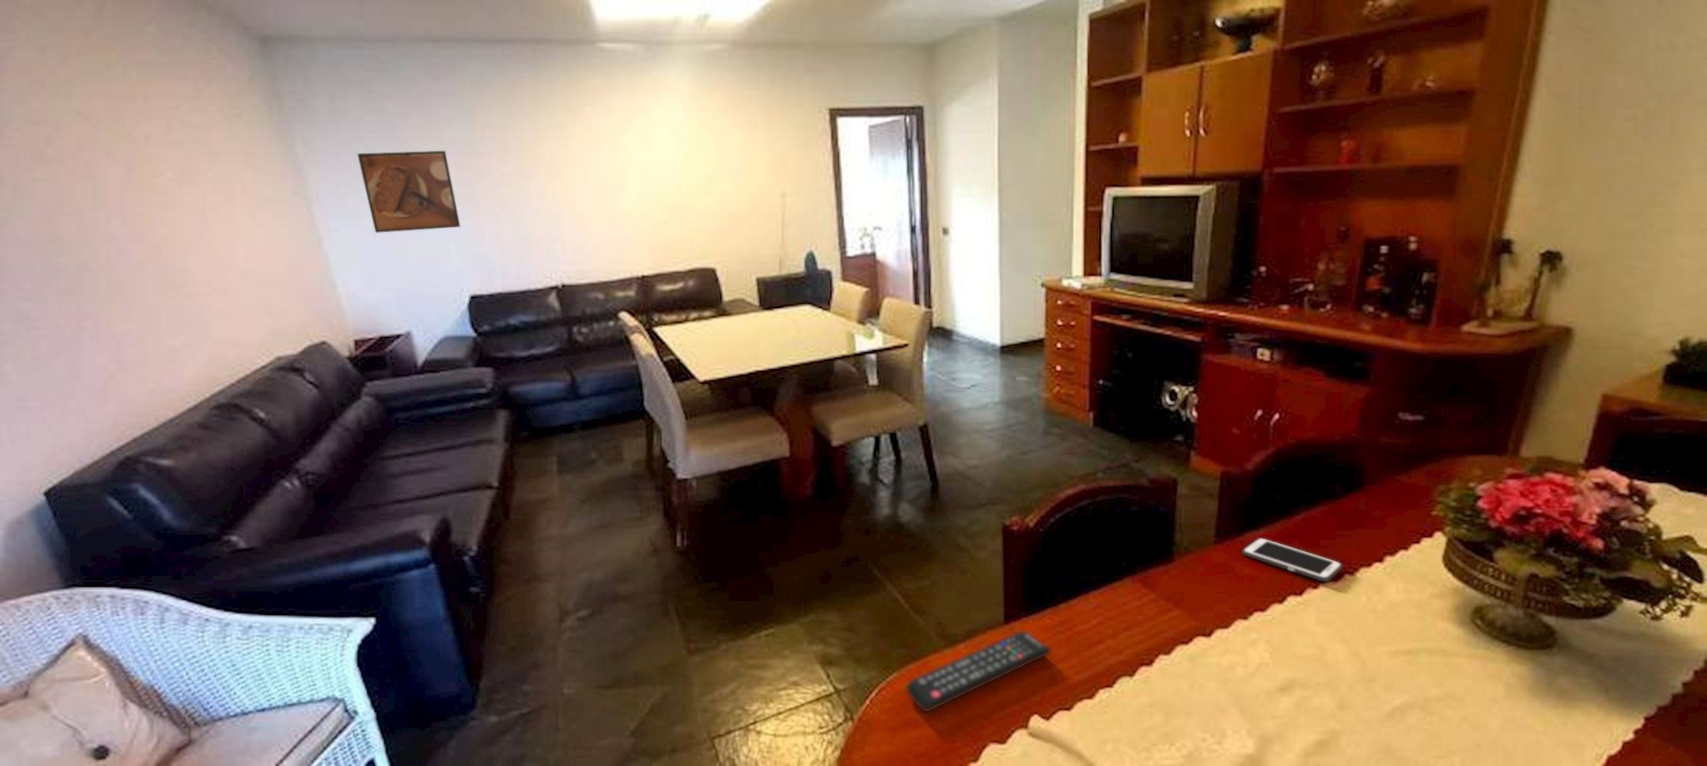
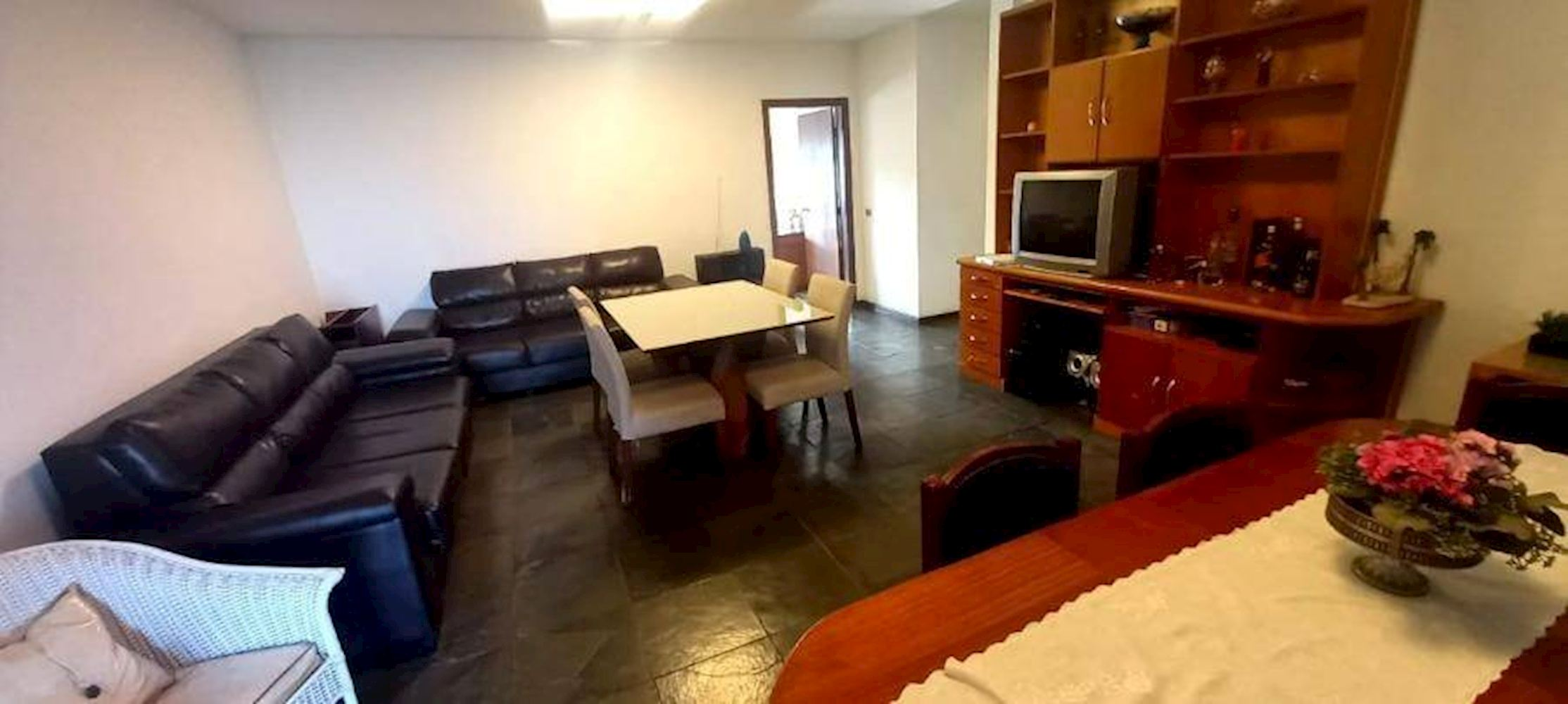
- remote control (981, 669)
- cell phone (1290, 558)
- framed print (410, 192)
